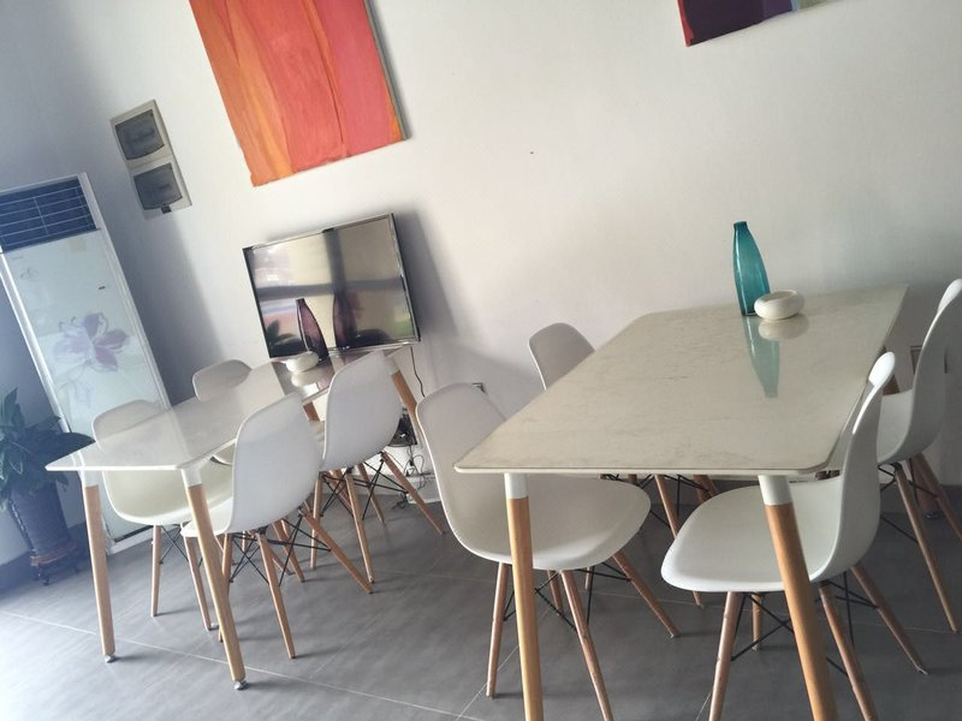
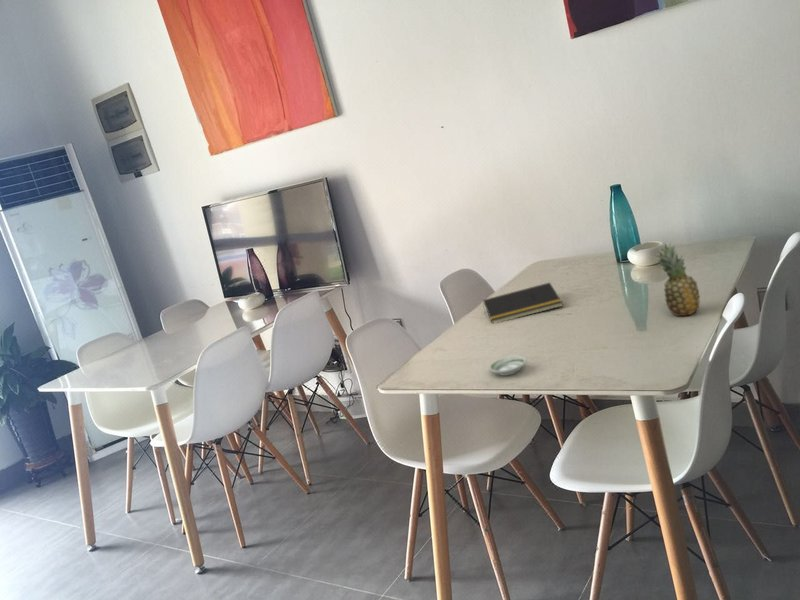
+ saucer (508, 367)
+ notepad (521, 302)
+ fruit (677, 278)
